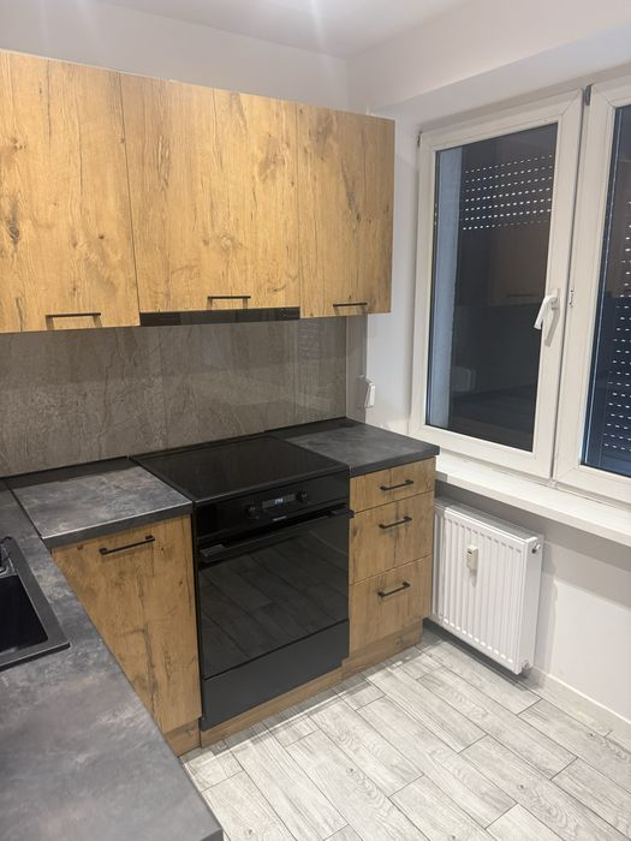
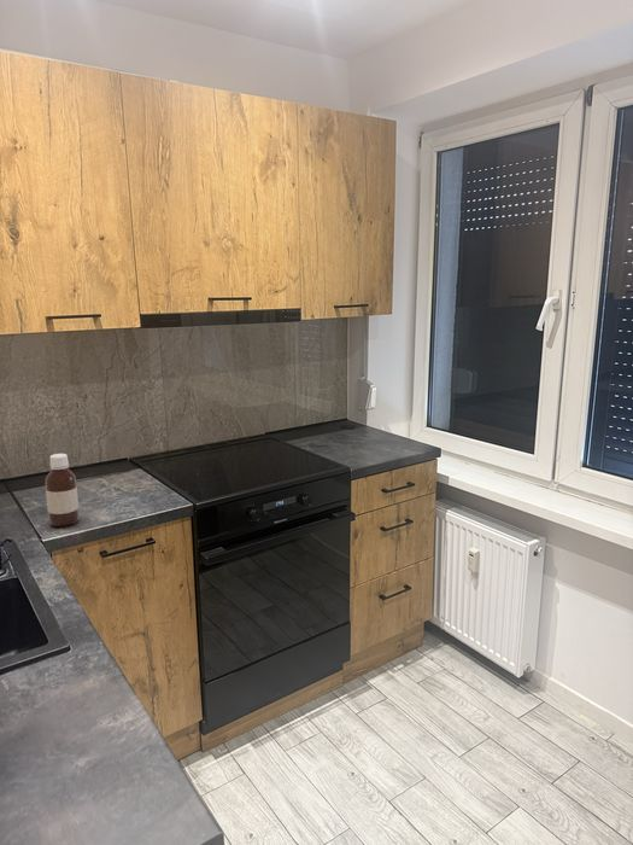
+ bottle (61, 489)
